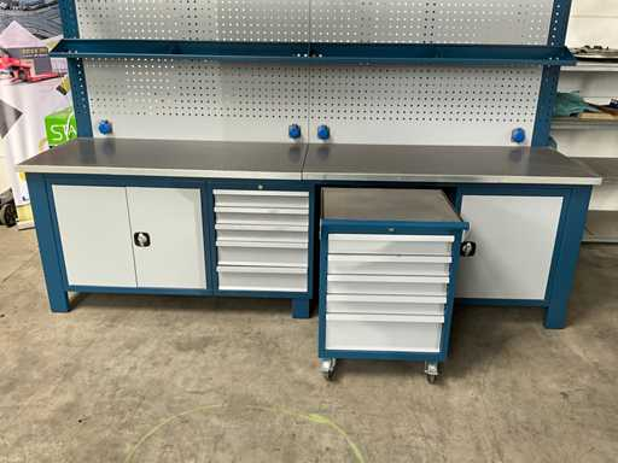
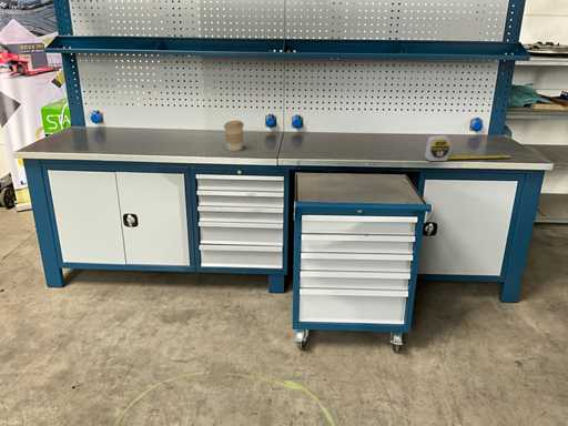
+ tape measure (469, 156)
+ coffee cup (234, 134)
